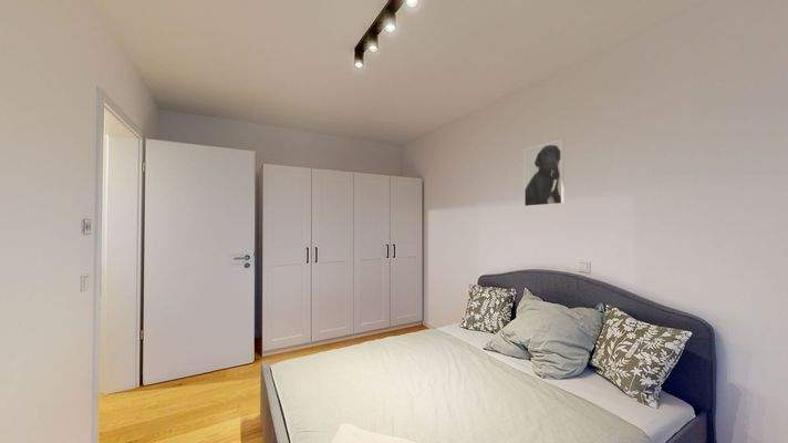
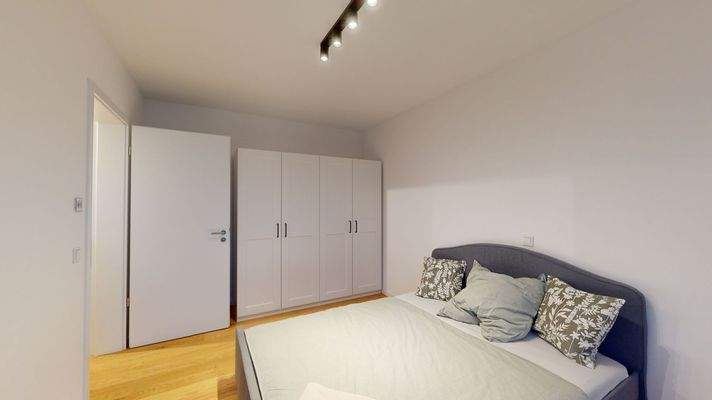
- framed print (542, 175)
